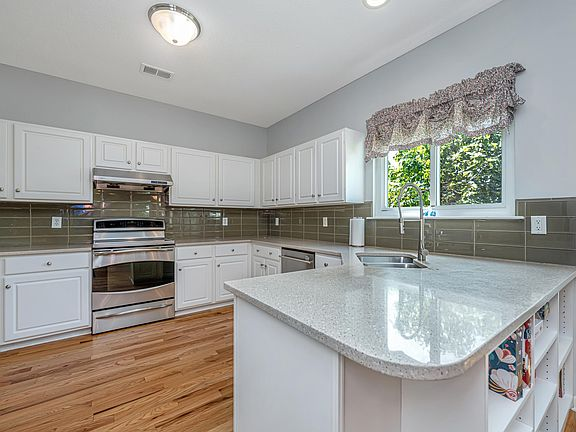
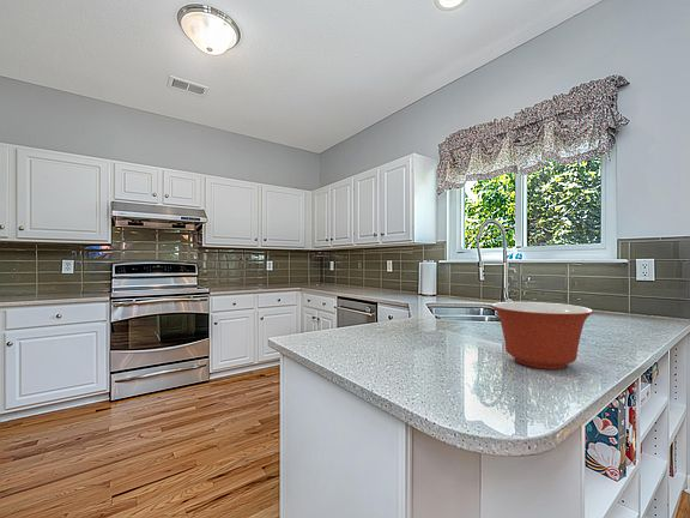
+ mixing bowl (539, 333)
